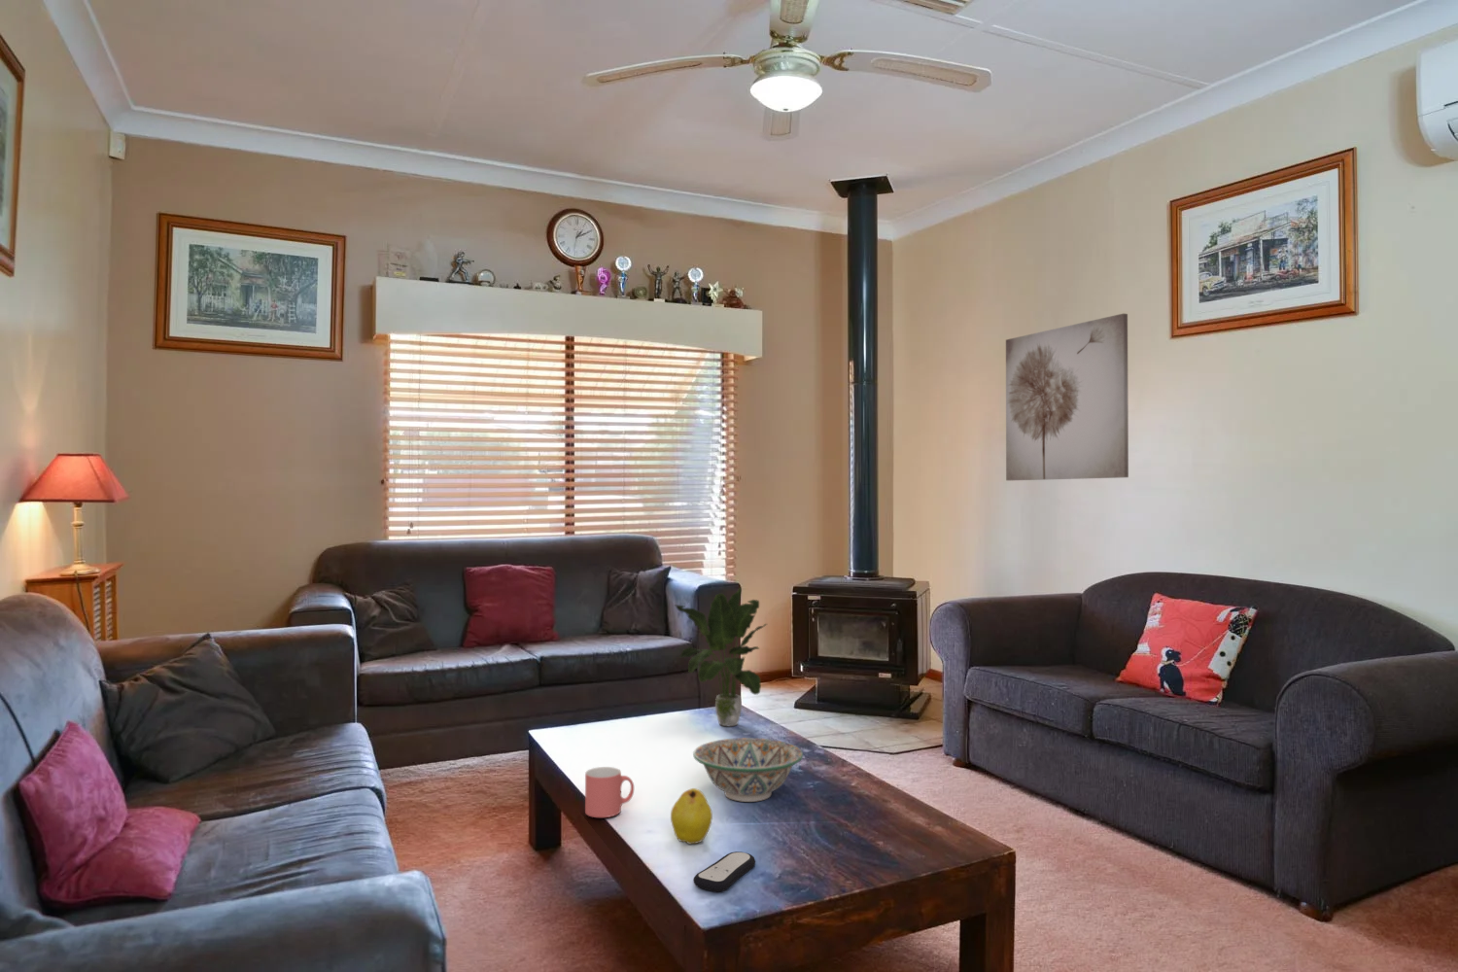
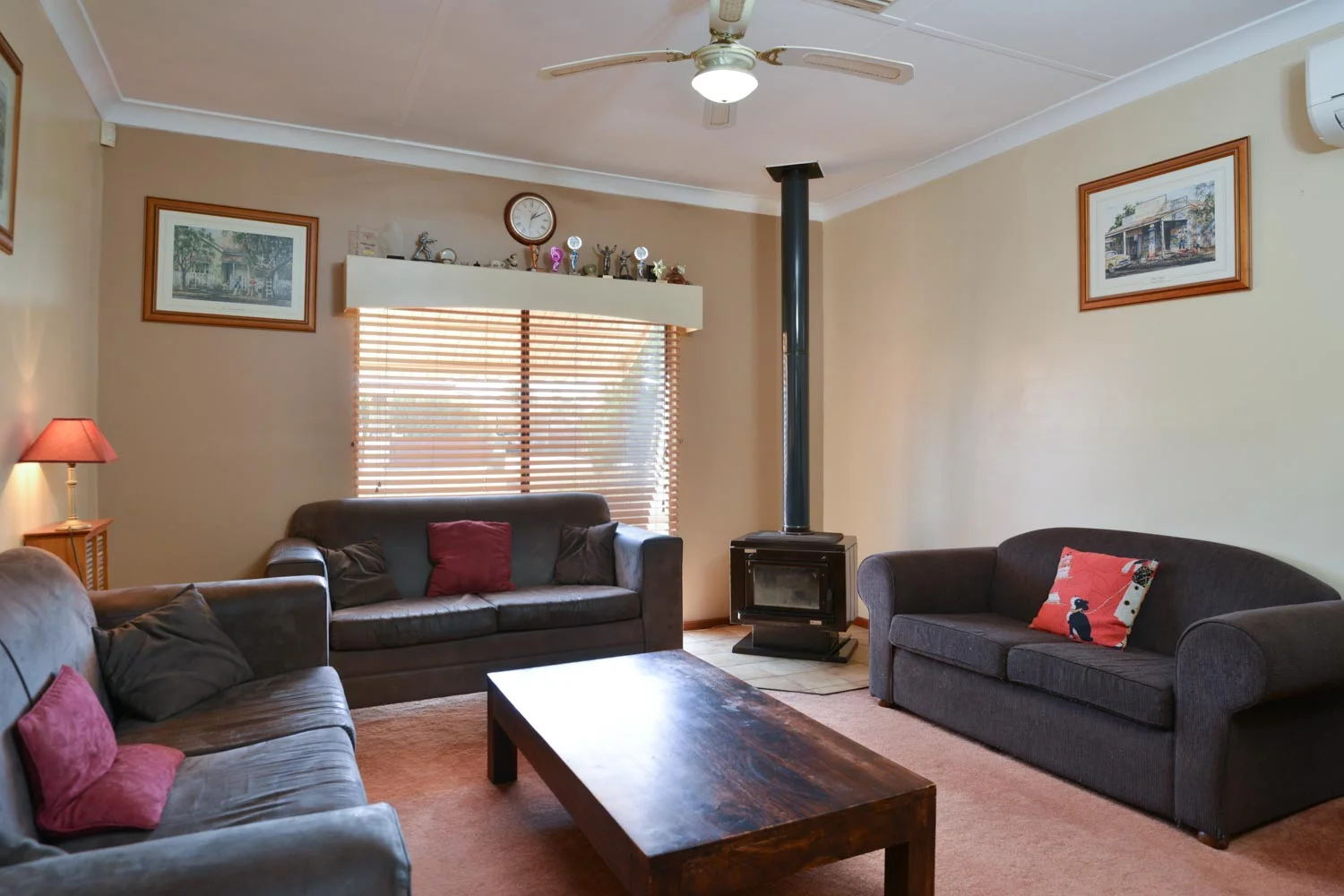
- wall art (1061, 402)
- potted plant (720, 655)
- remote control (726, 870)
- mug (610, 791)
- fruit (691, 814)
- decorative bowl (747, 772)
